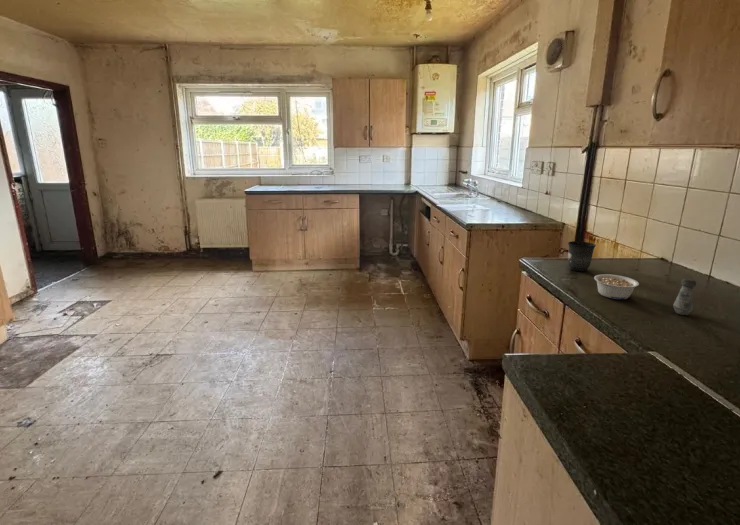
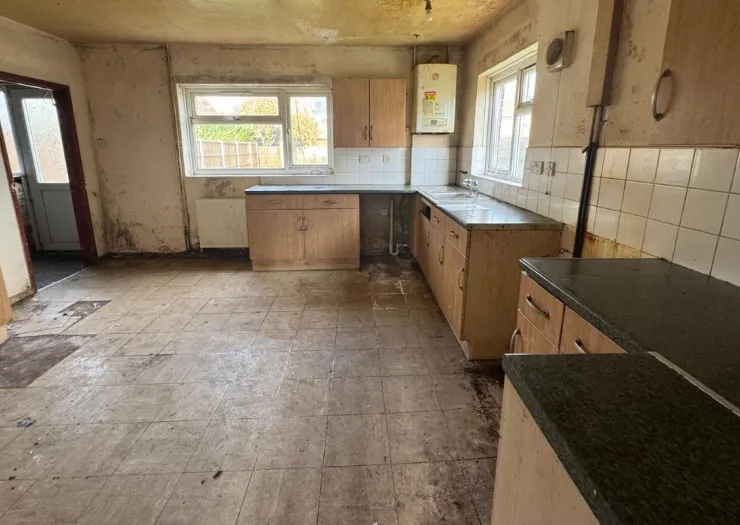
- salt shaker (685, 296)
- legume (615, 286)
- mug (578, 255)
